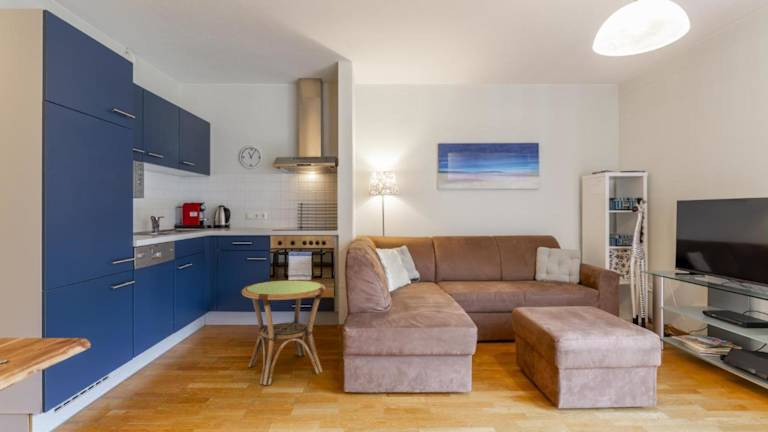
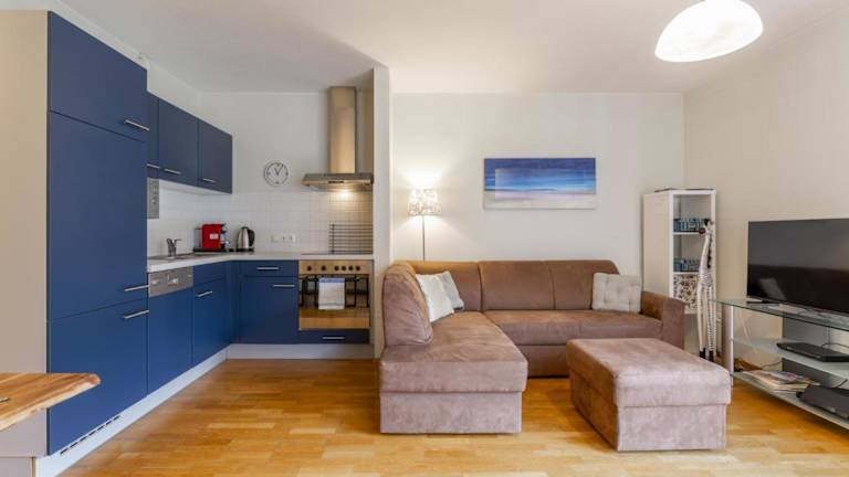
- side table (284, 327)
